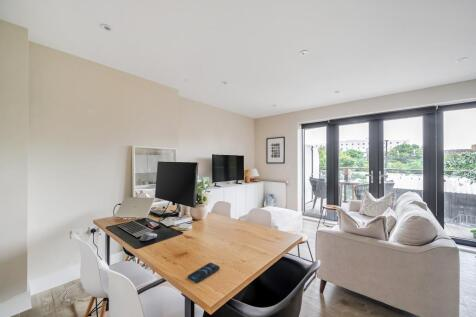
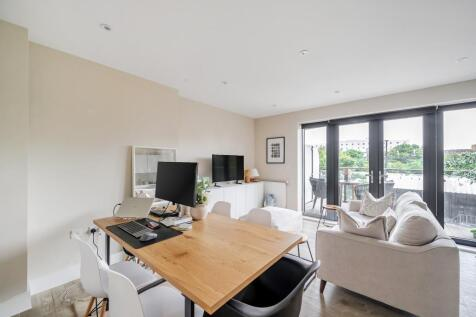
- smartphone (204, 271)
